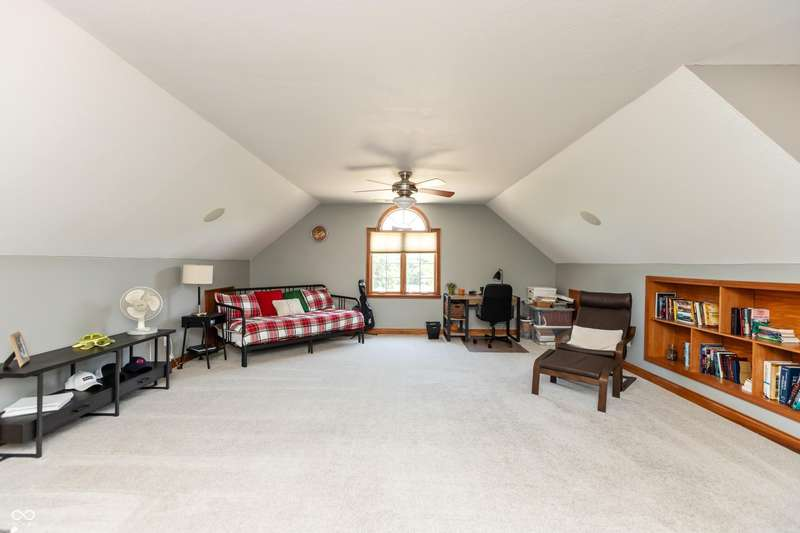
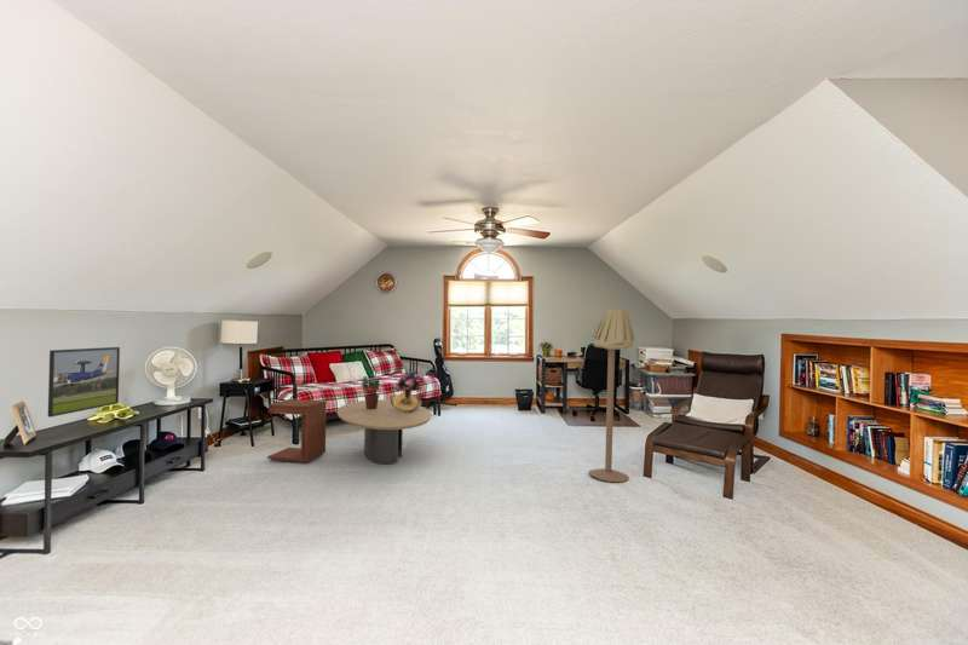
+ floor lamp (612, 392)
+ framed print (86, 379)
+ side table (301, 430)
+ bouquet (407, 388)
+ potted plant (370, 391)
+ coffee table (382, 432)
